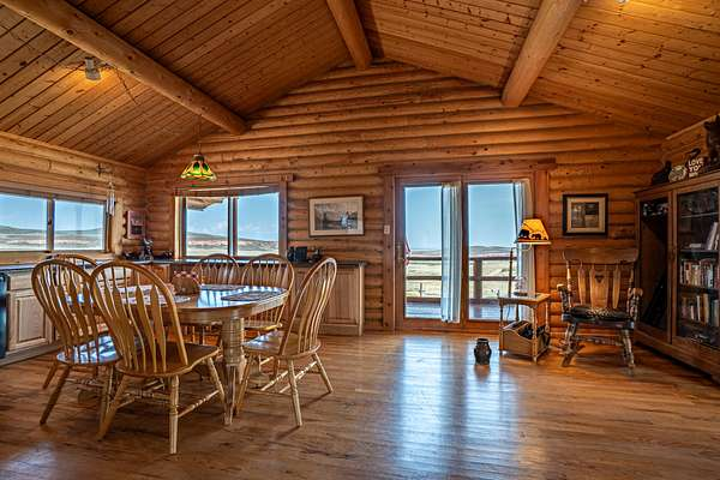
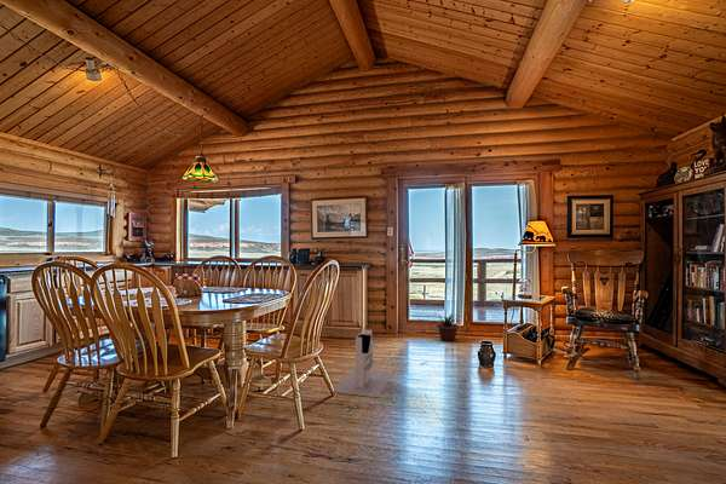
+ potted plant (446, 327)
+ fireplace (364, 357)
